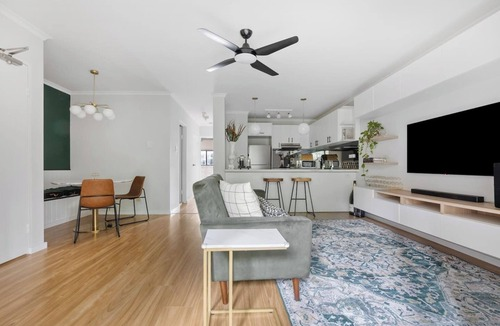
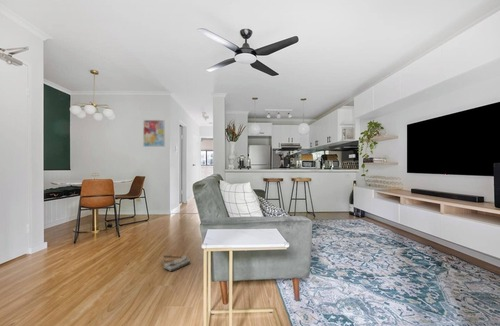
+ wall art (154, 133)
+ bag (172, 261)
